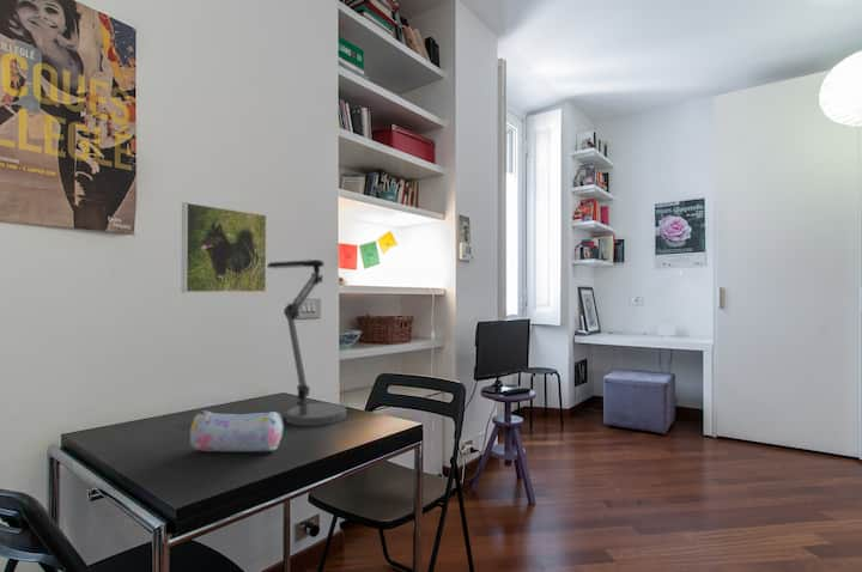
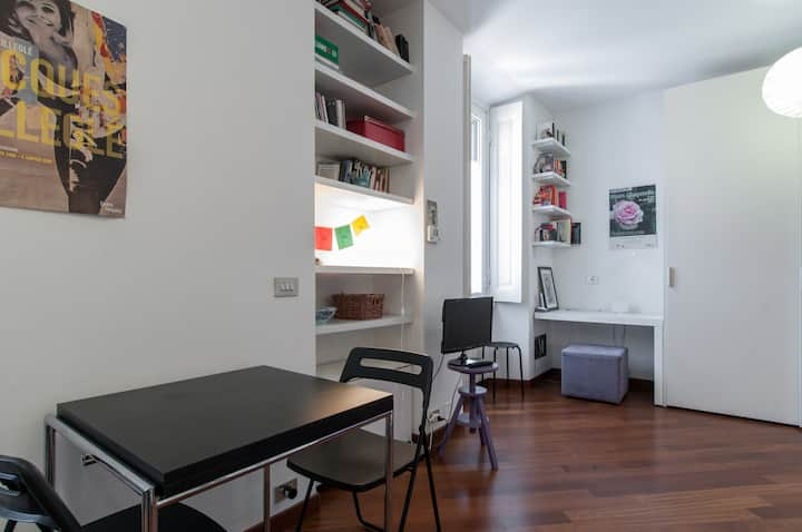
- desk lamp (290, 334)
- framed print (226, 250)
- pencil case (237, 430)
